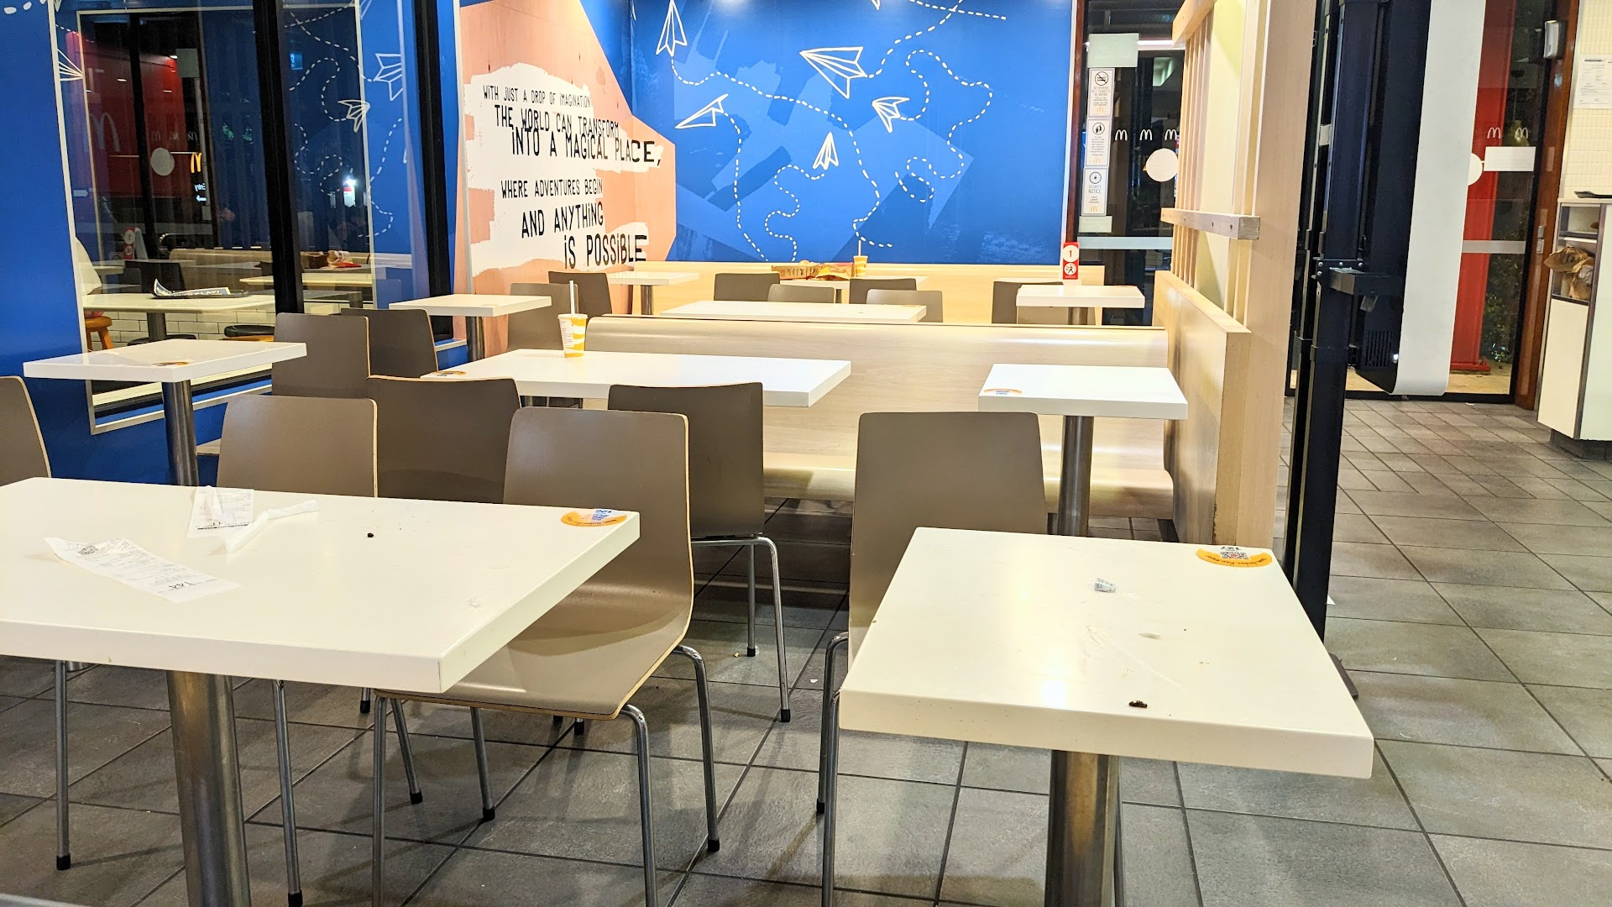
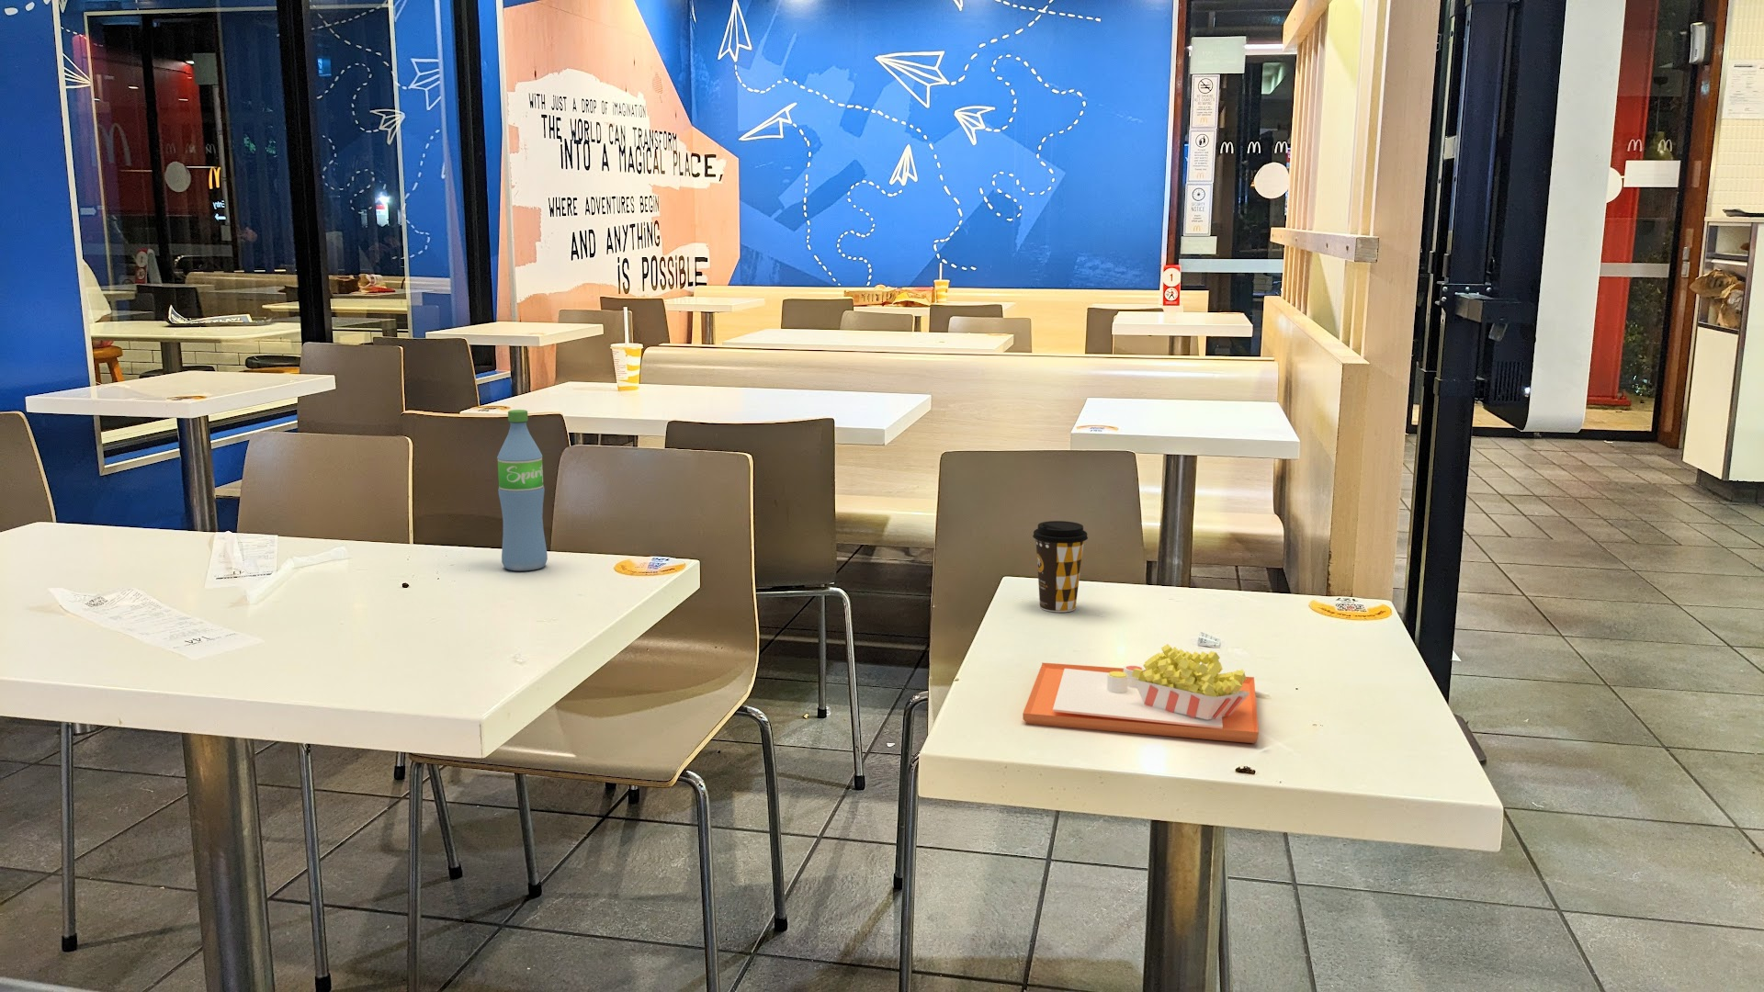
+ water bottle (521, 488)
+ french fries (1144, 675)
+ coffee cup (1059, 567)
